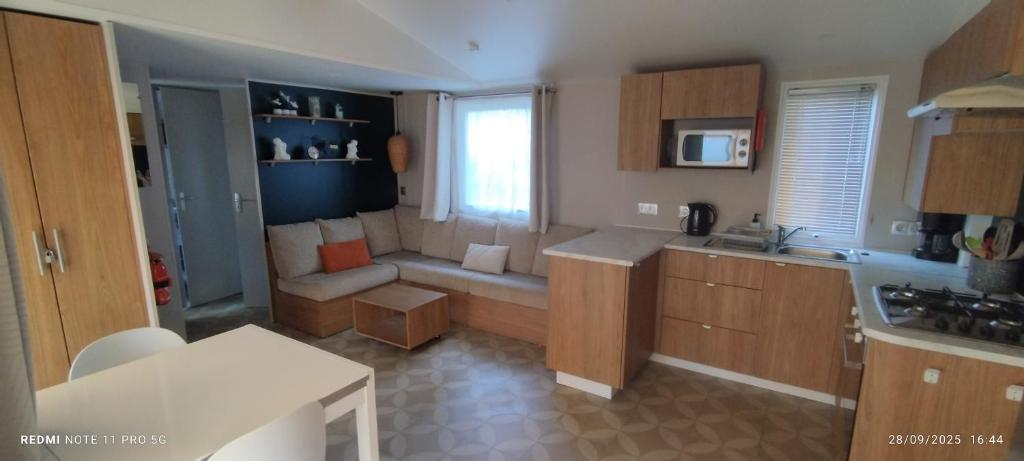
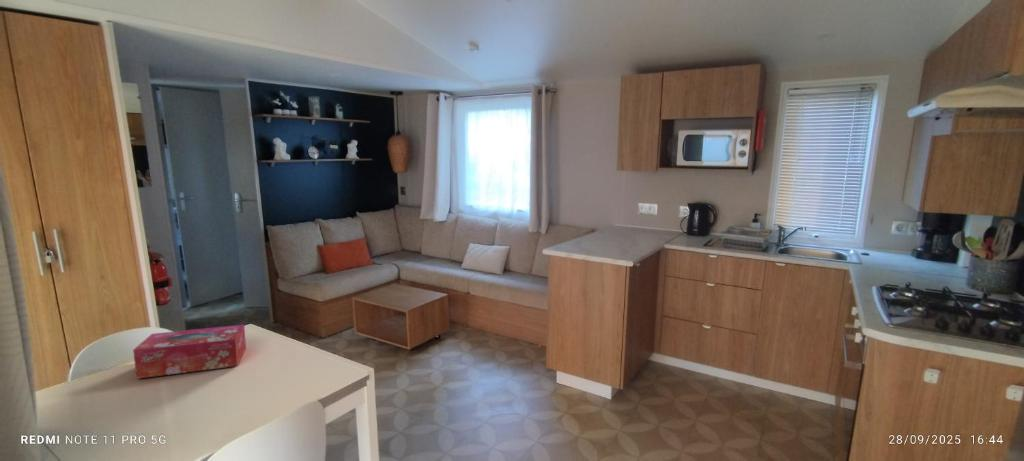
+ tissue box (194, 349)
